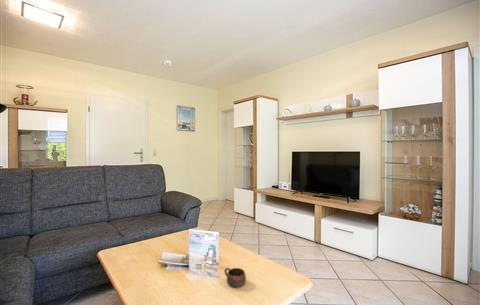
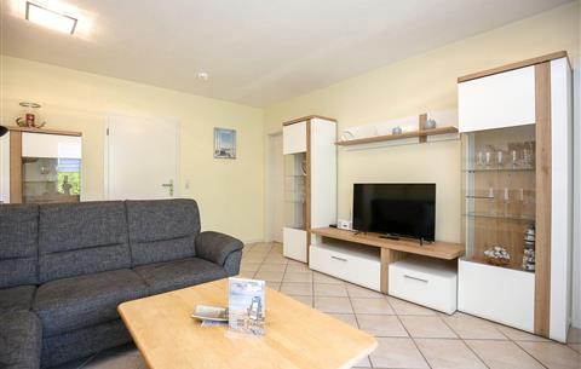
- cup (234, 275)
